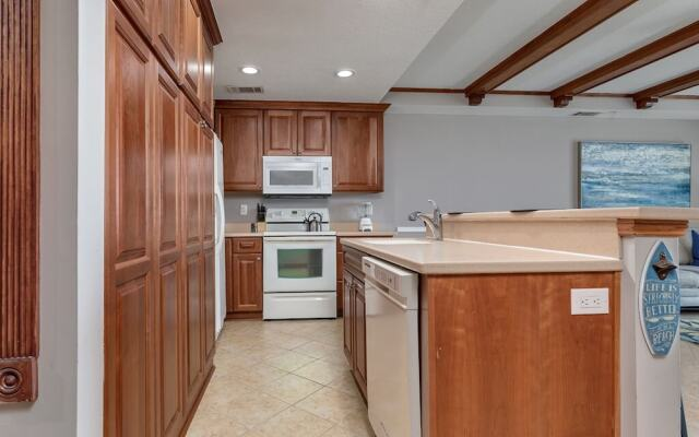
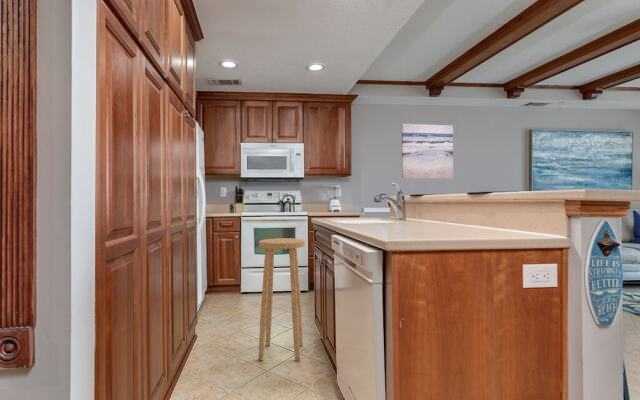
+ wall art (427, 151)
+ stool (291, 296)
